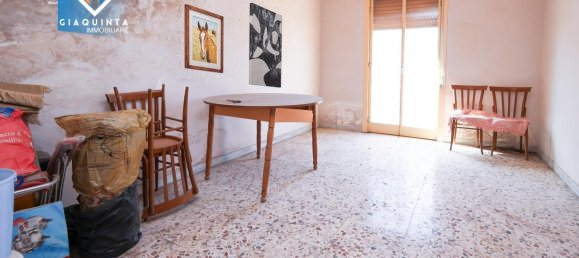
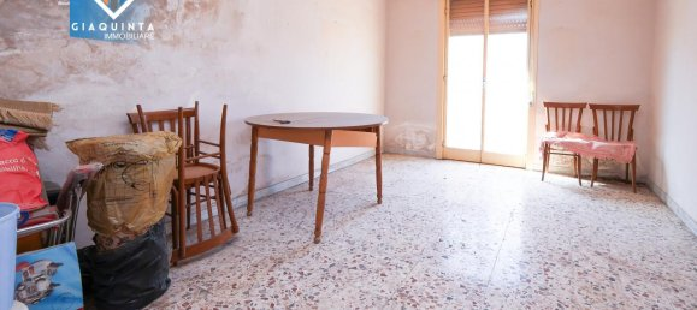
- wall art (266, 48)
- wall art (205, 40)
